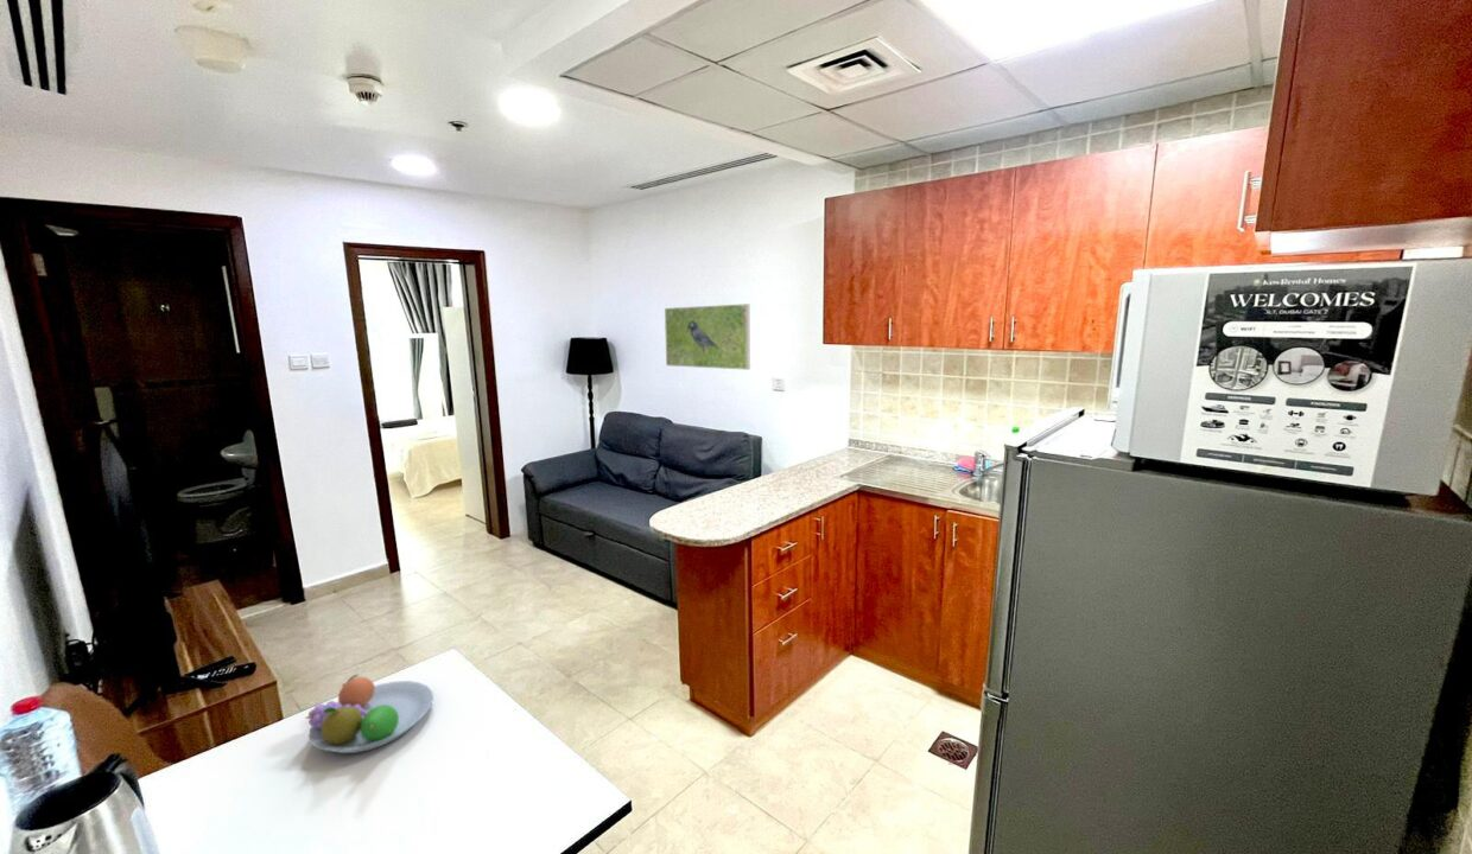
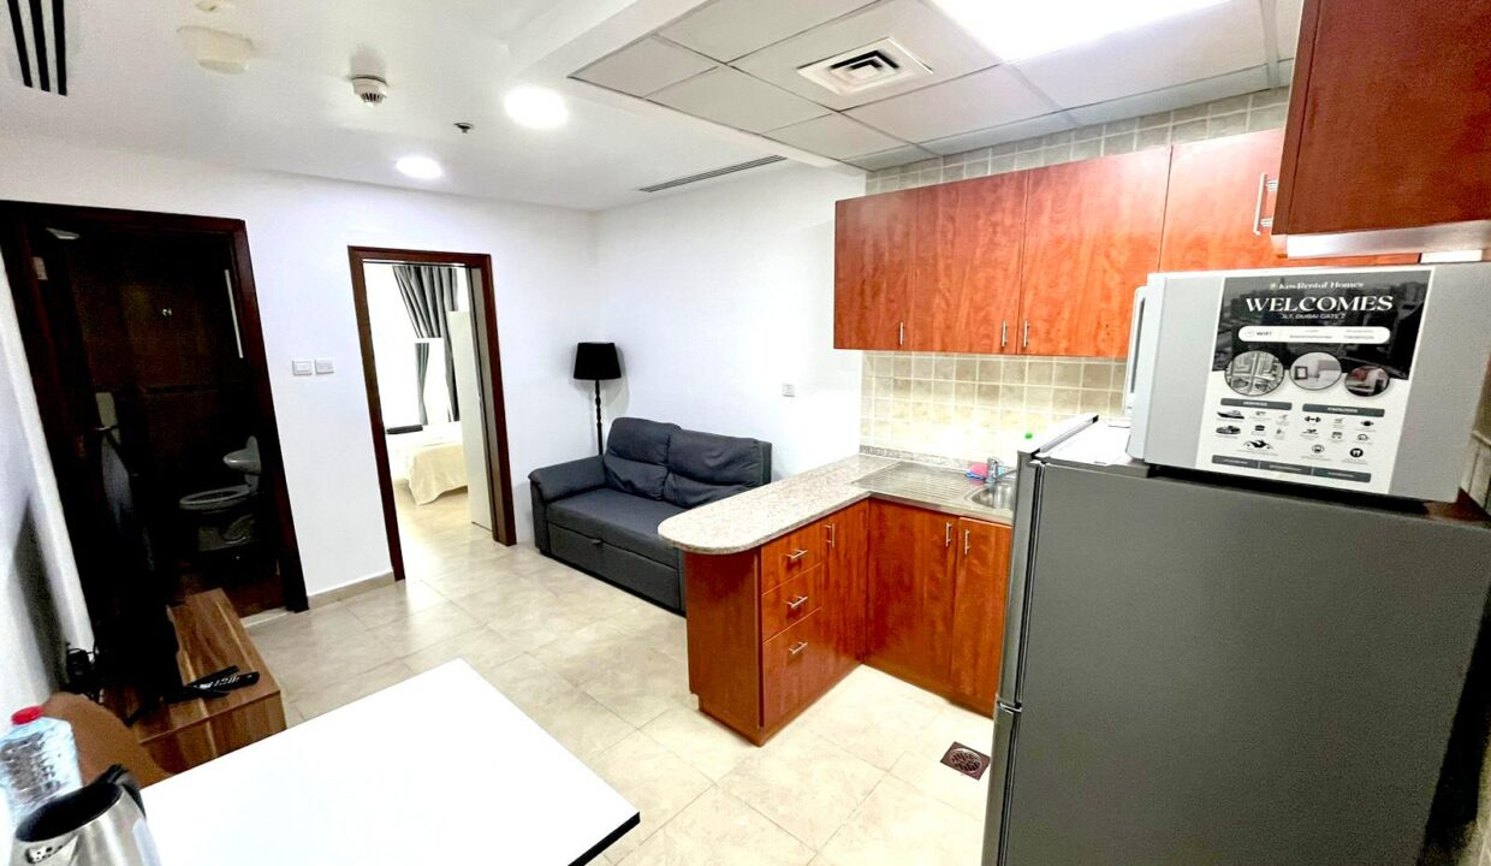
- fruit bowl (370, 706)
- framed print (704, 337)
